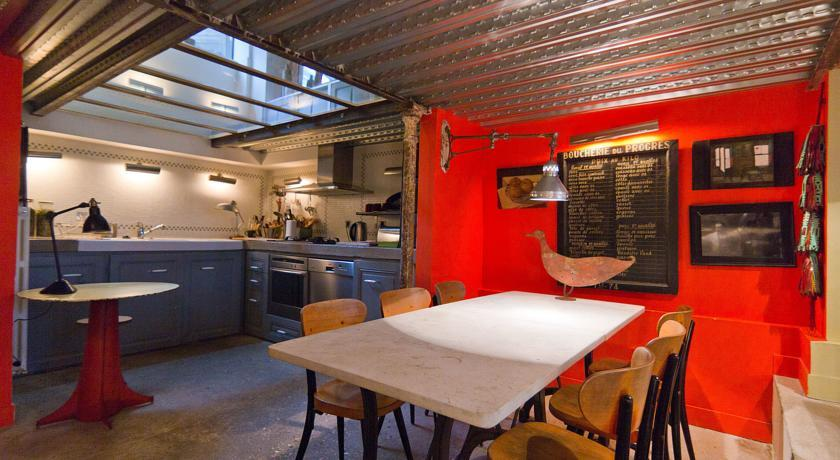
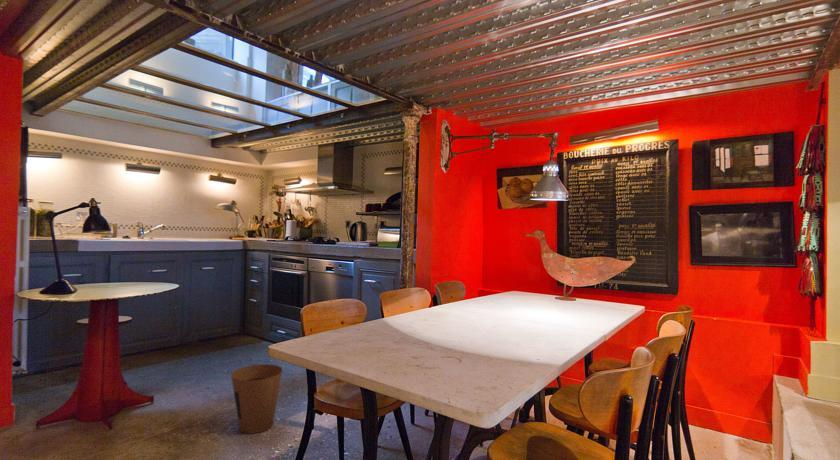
+ trash can (256, 399)
